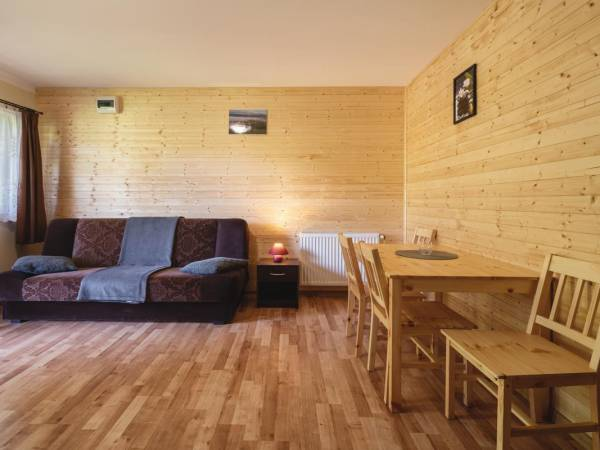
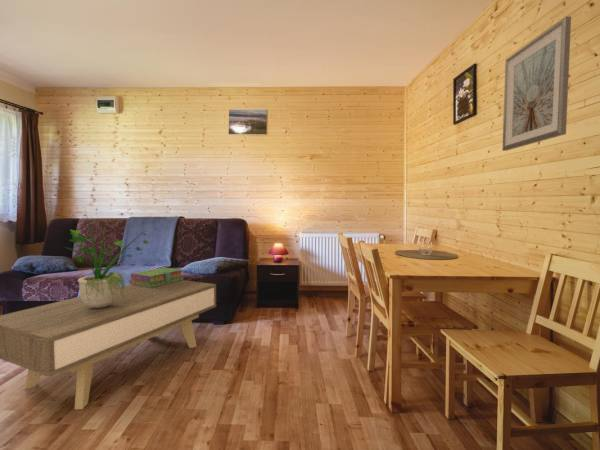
+ potted plant (111, 255)
+ picture frame (532, 92)
+ stack of books (157, 276)
+ coffee table (120, 331)
